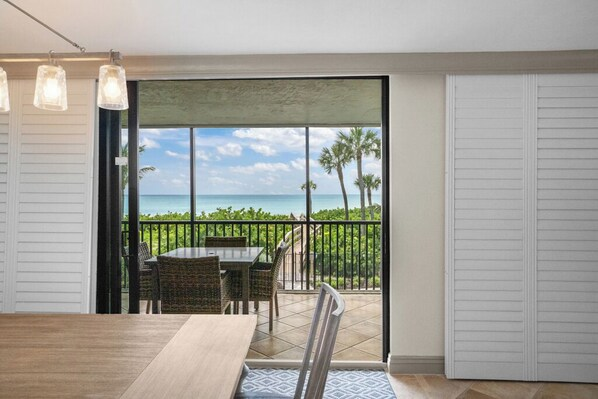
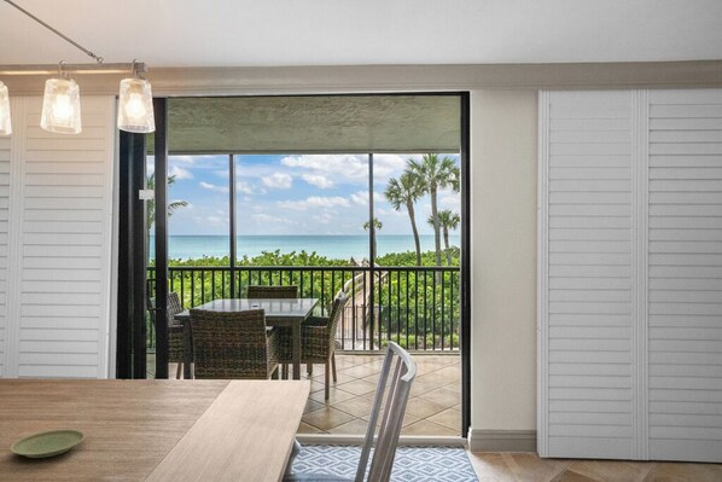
+ plate (48, 445)
